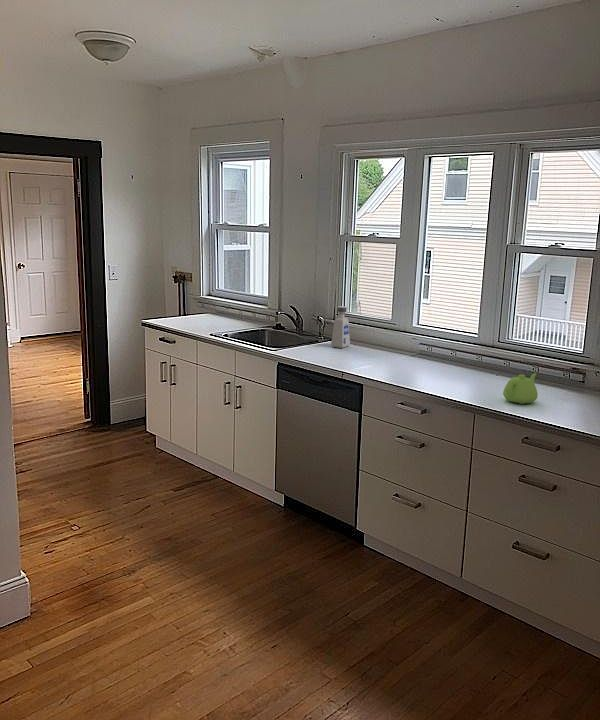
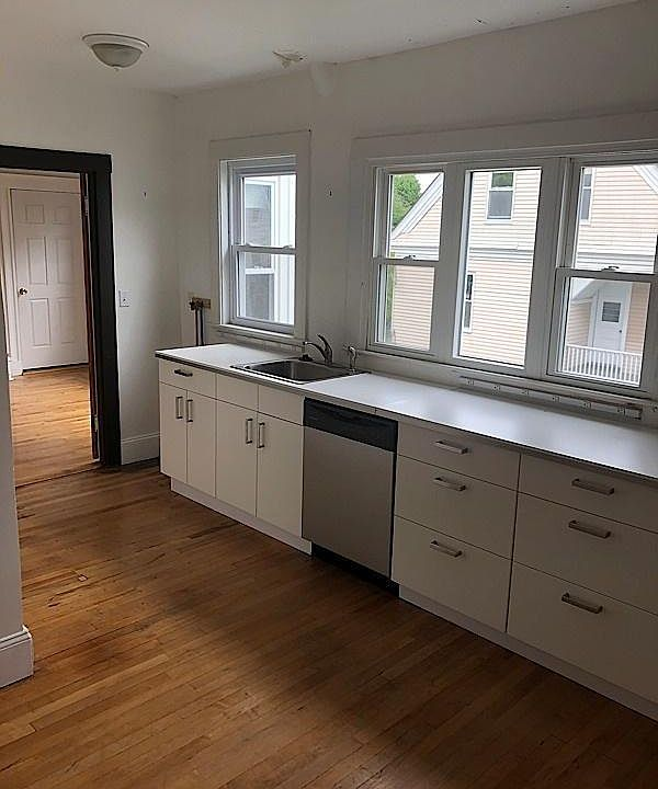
- soap dispenser (341, 326)
- teapot (521, 387)
